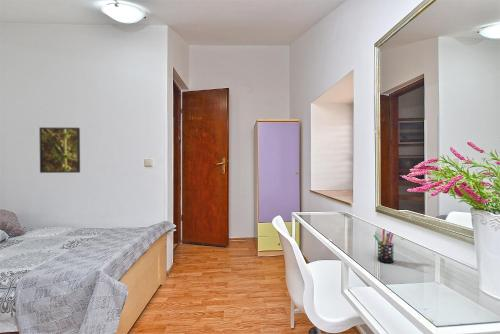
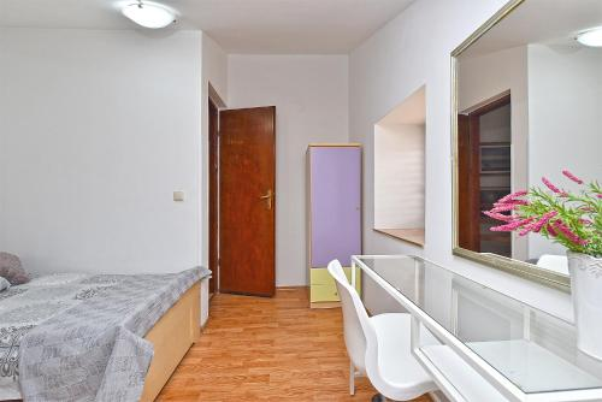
- pen holder (383, 245)
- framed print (59, 150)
